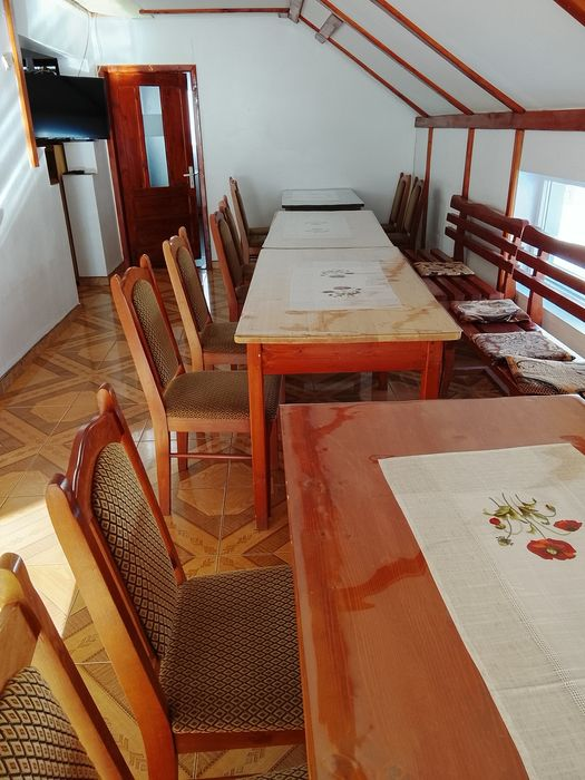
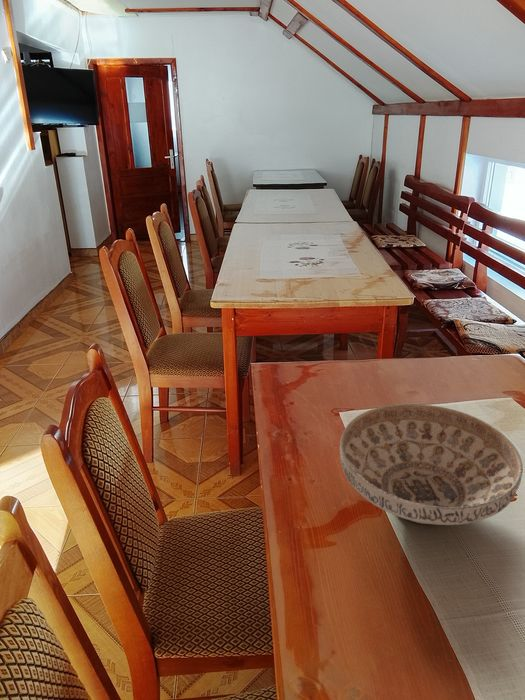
+ decorative bowl (423, 475)
